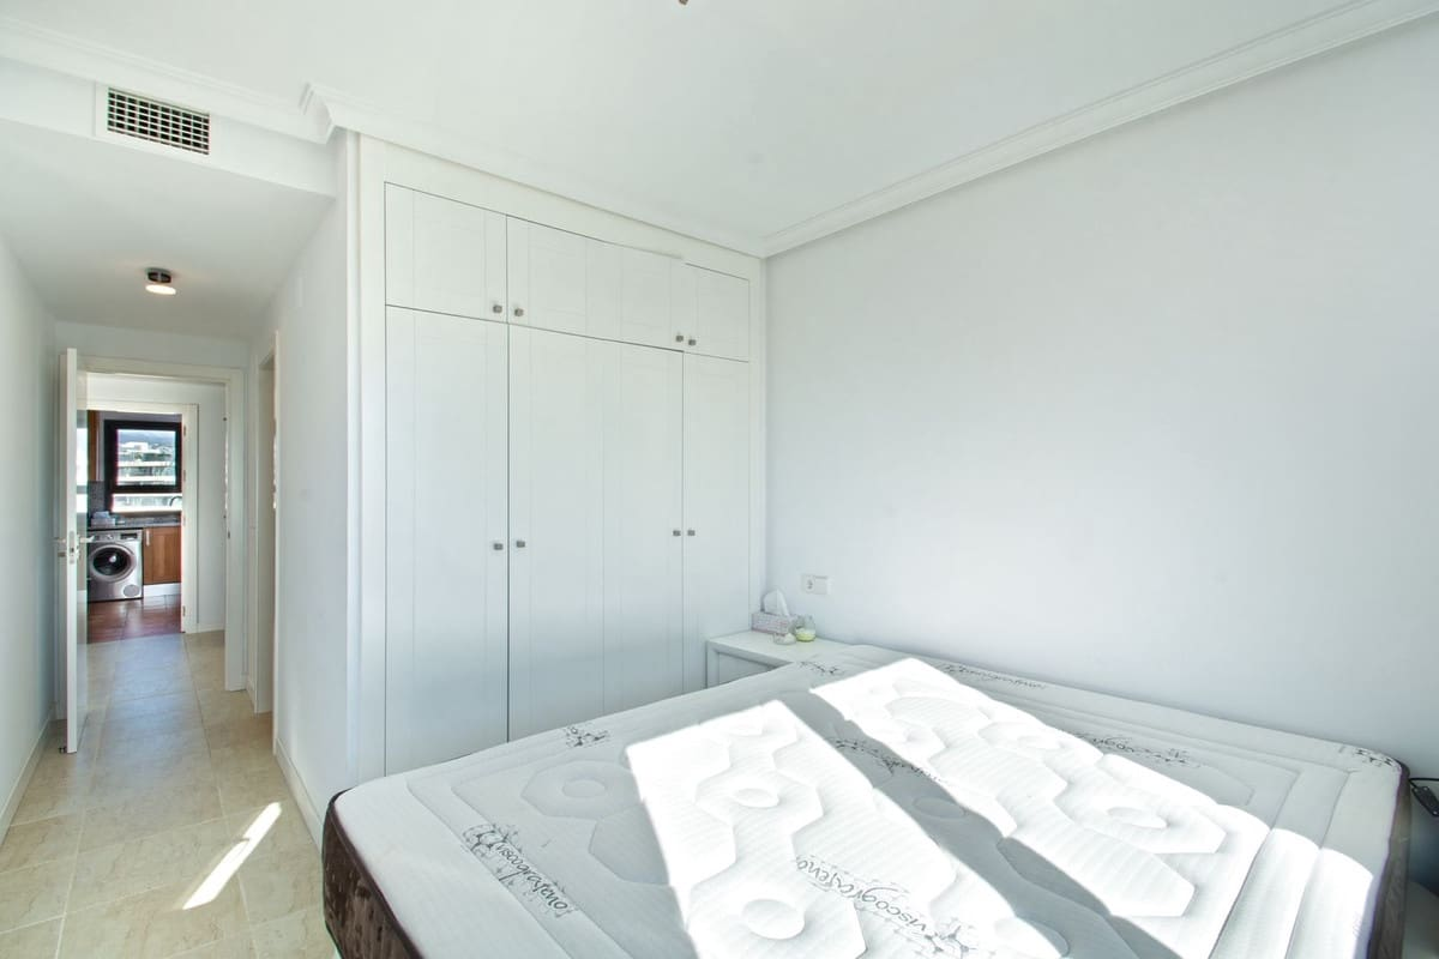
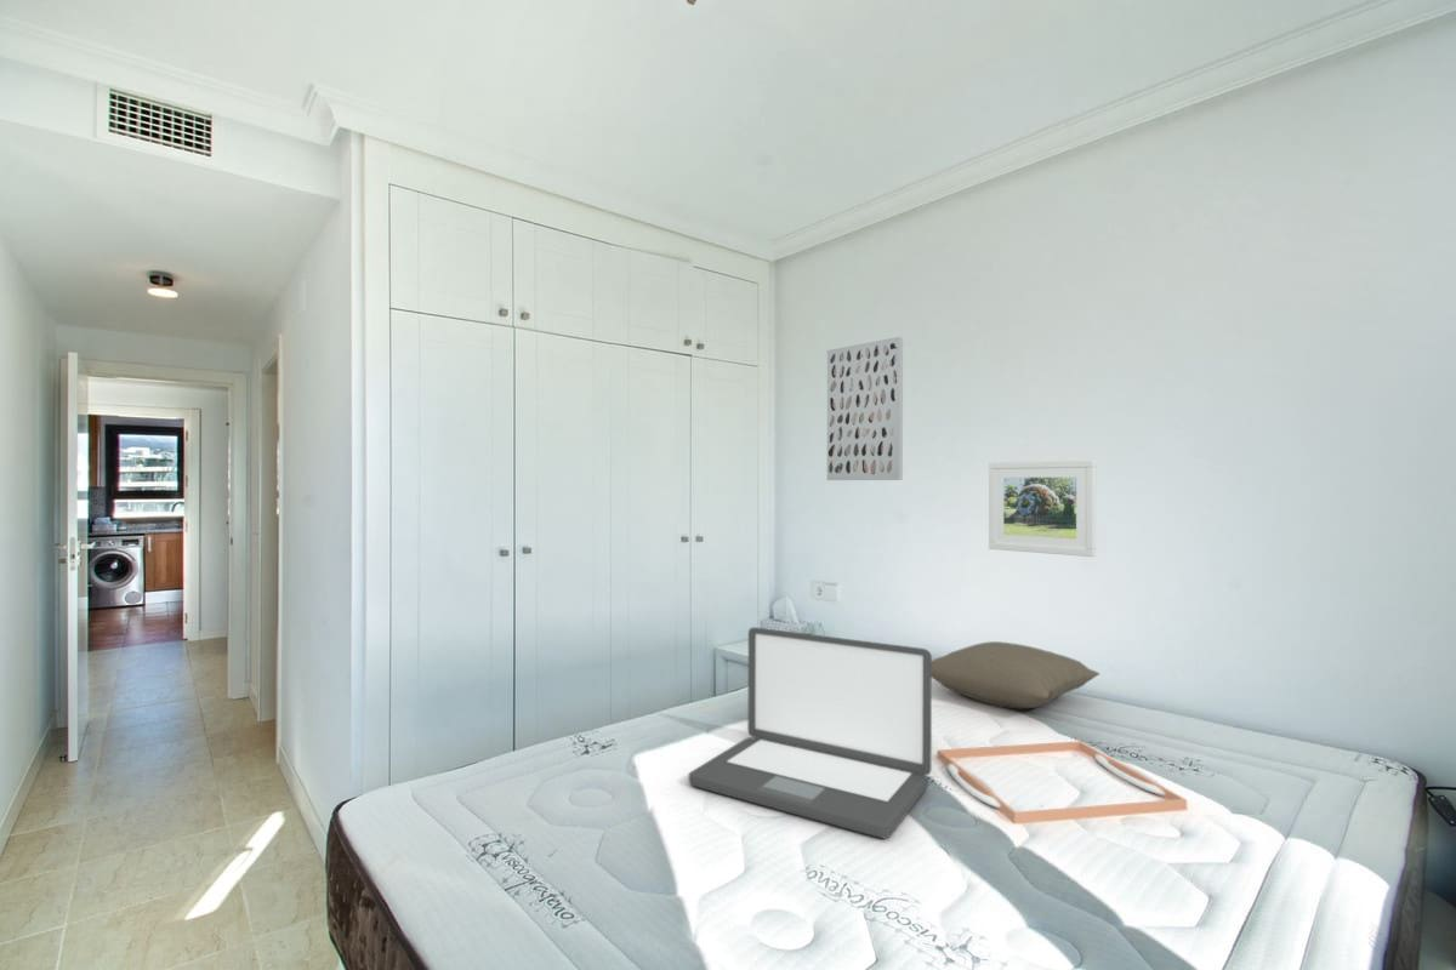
+ pillow (1008, 672)
+ laptop (808, 717)
+ serving tray (1045, 752)
+ wall art (863, 411)
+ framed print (1039, 507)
